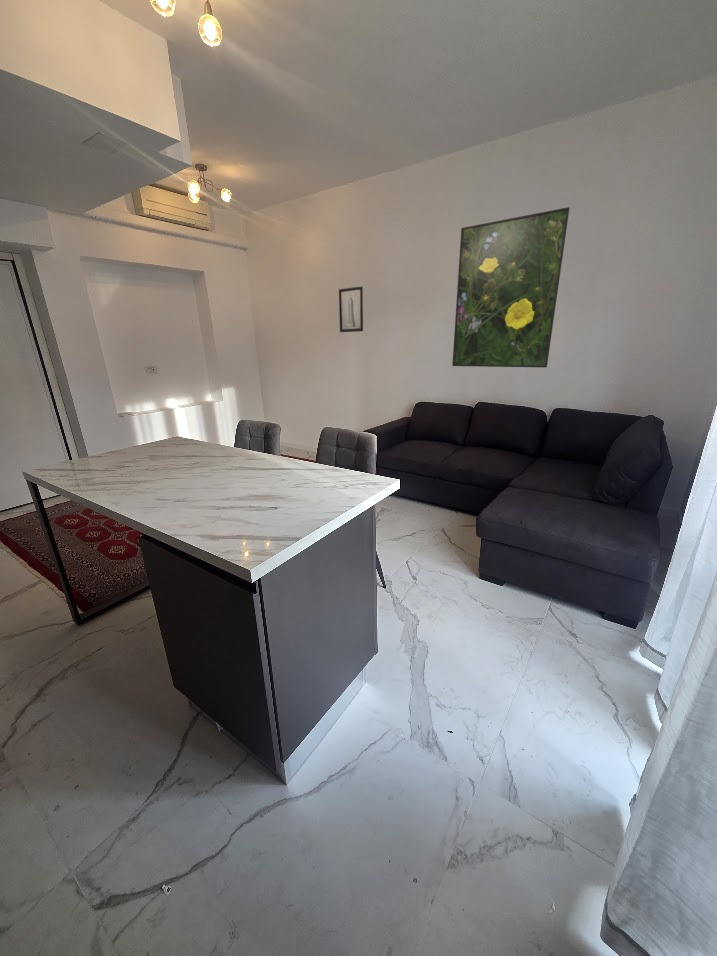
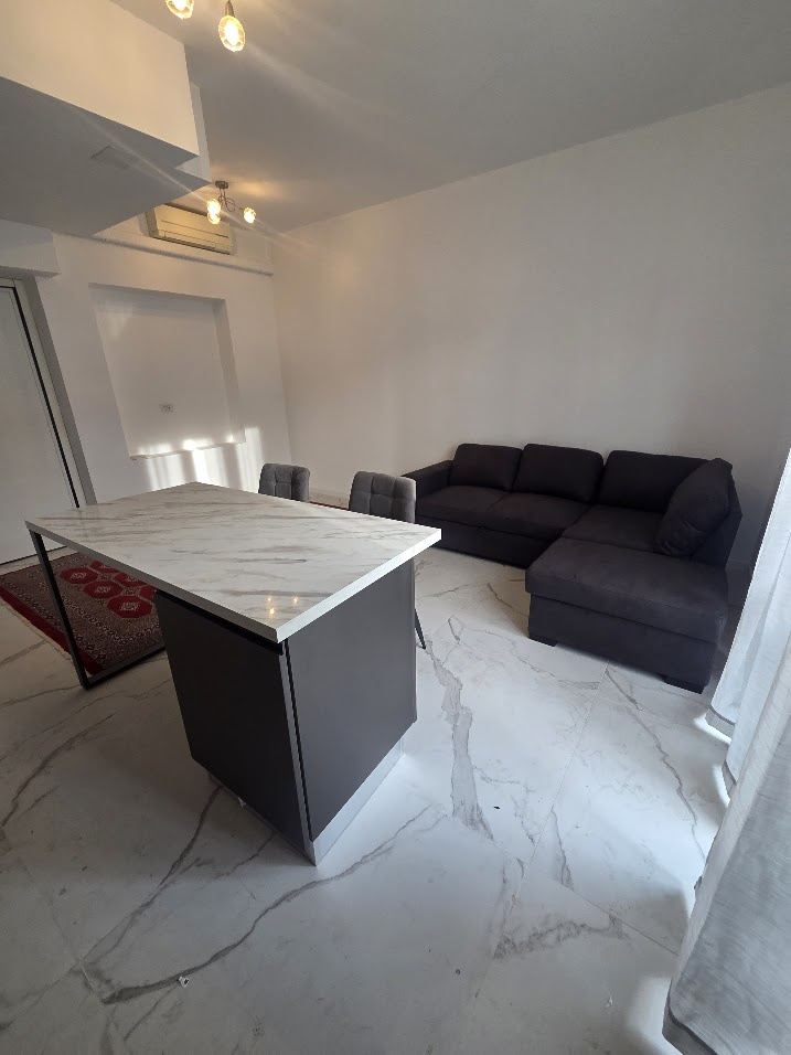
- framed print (503, 296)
- wall art (350, 310)
